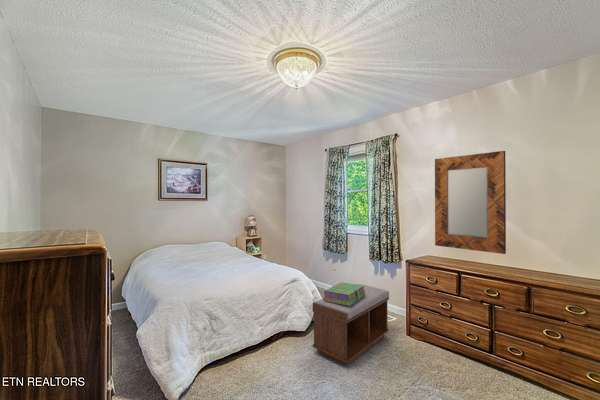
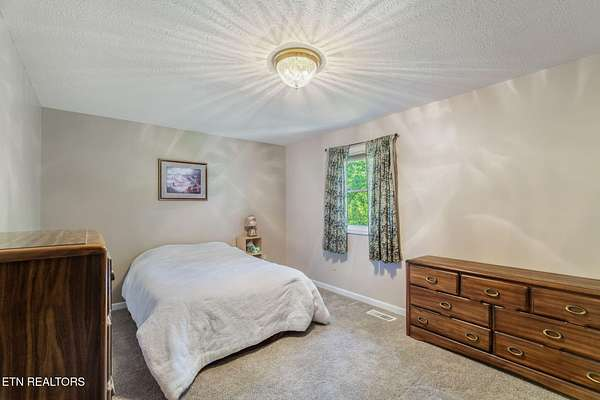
- bench (353, 319)
- home mirror (467, 202)
- stack of books (345, 293)
